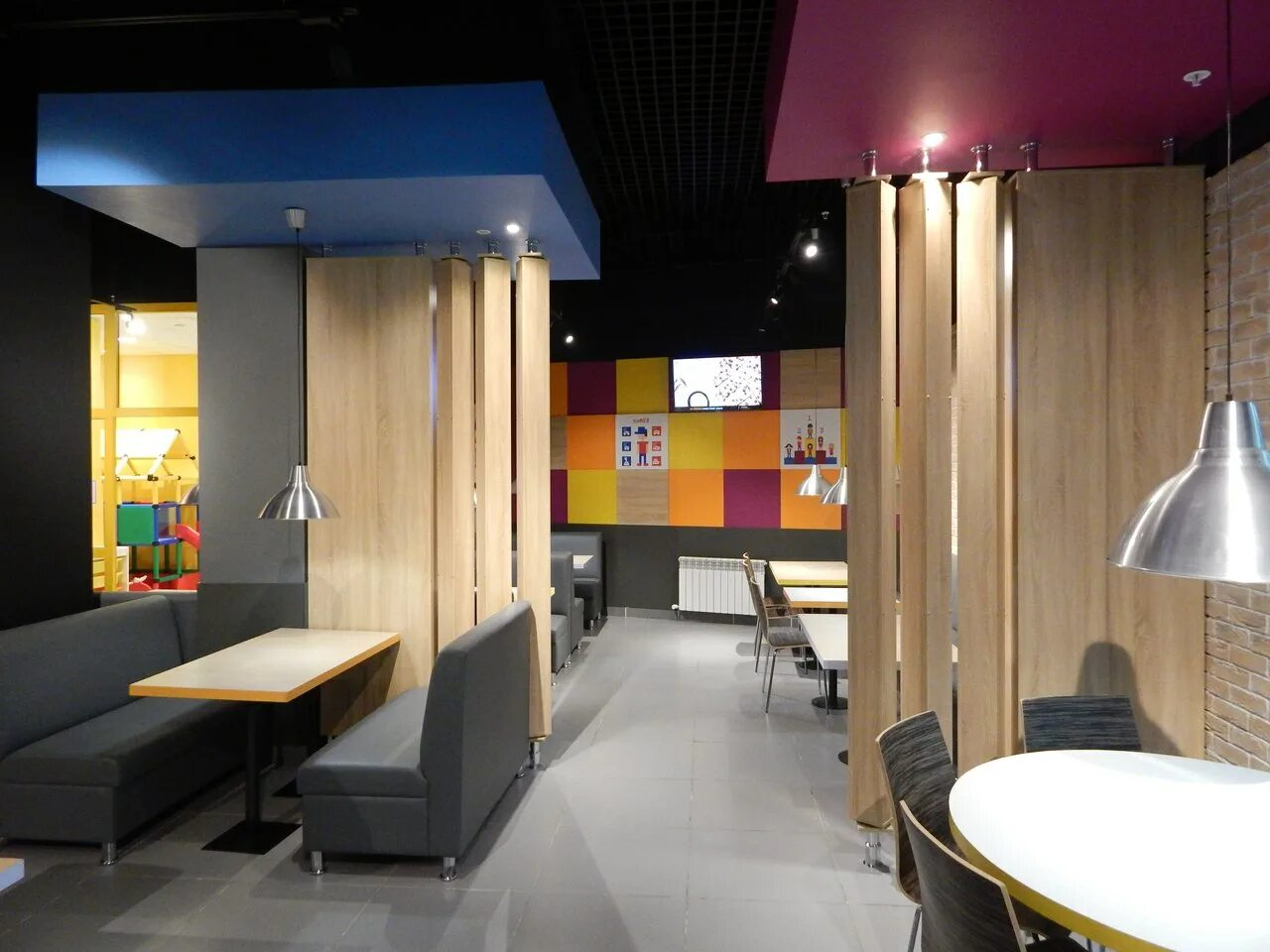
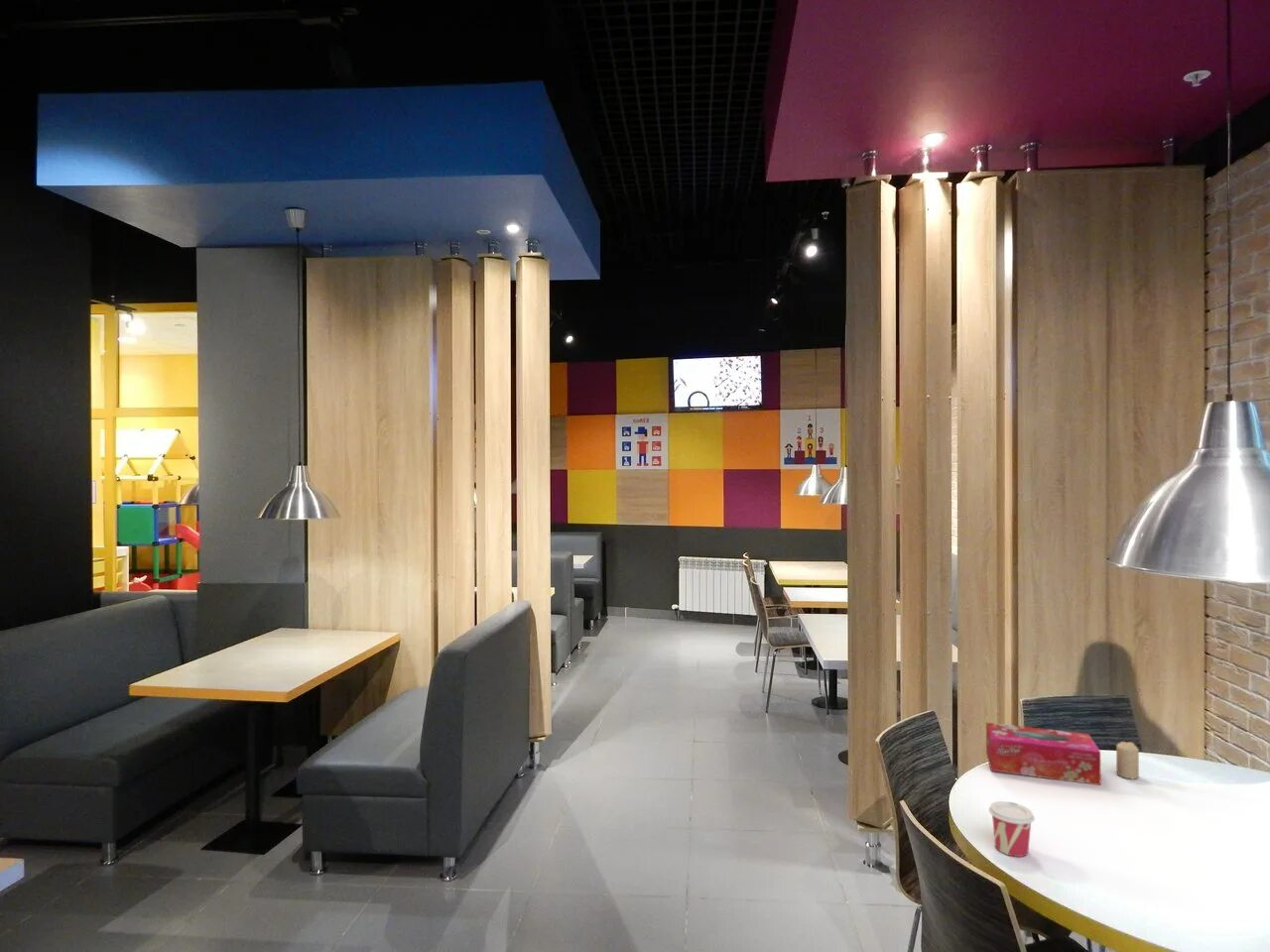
+ tissue box (1040, 752)
+ candle (1127, 759)
+ cup (1011, 829)
